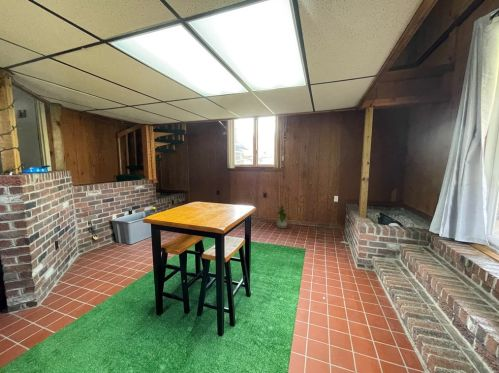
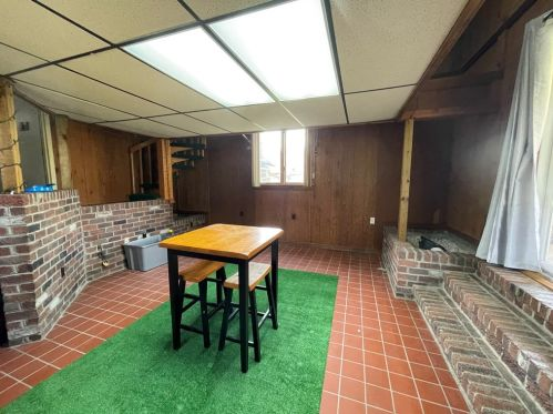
- house plant (283, 214)
